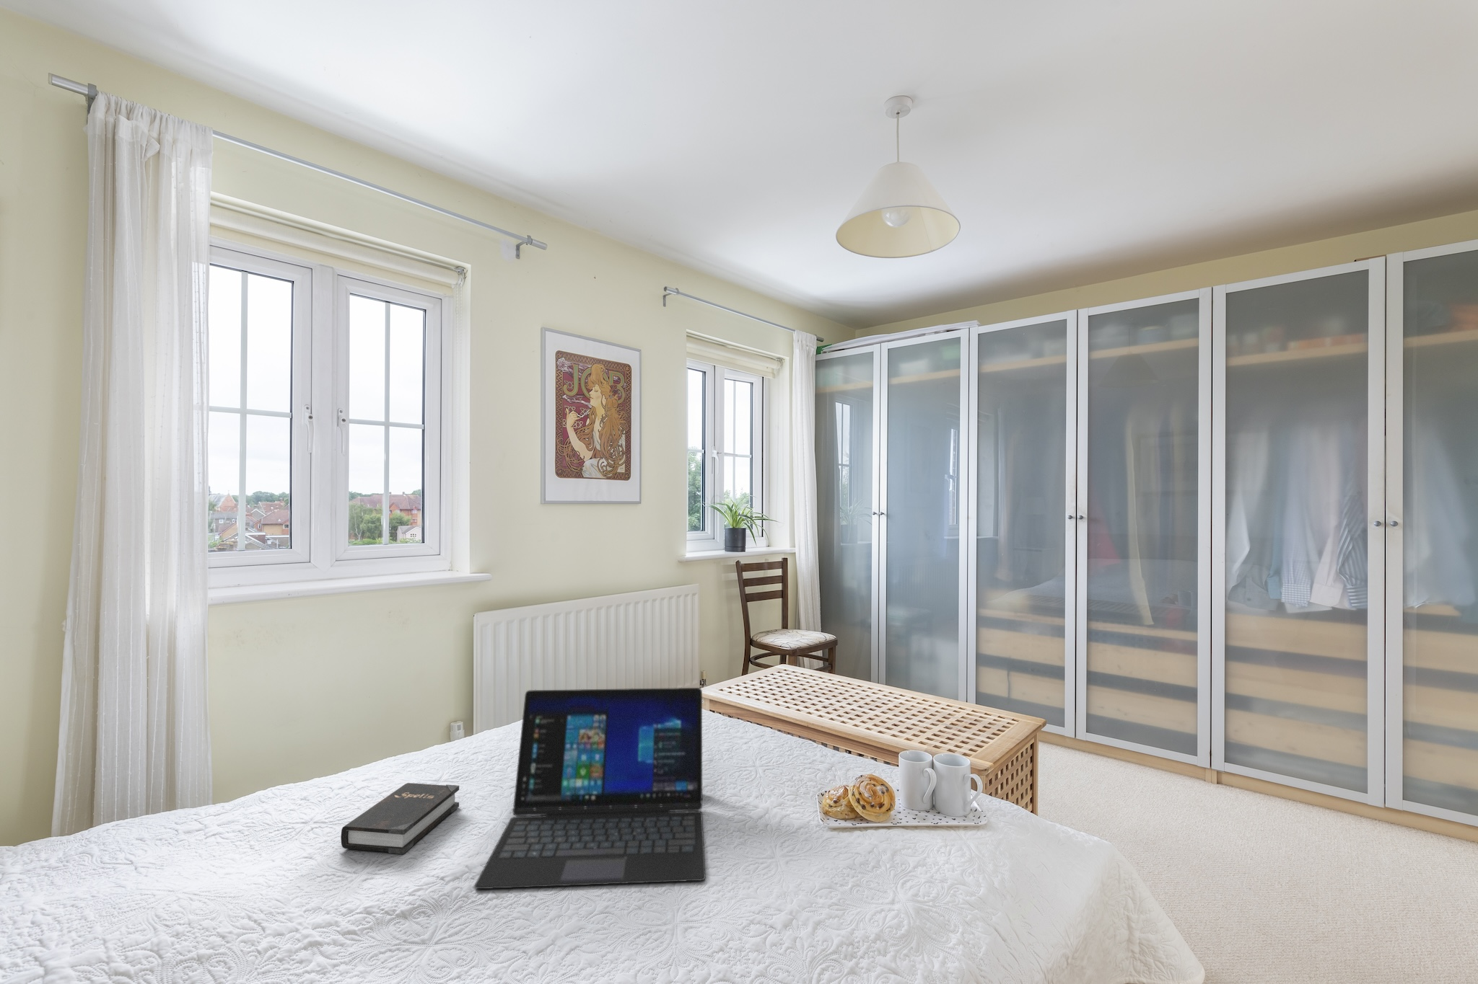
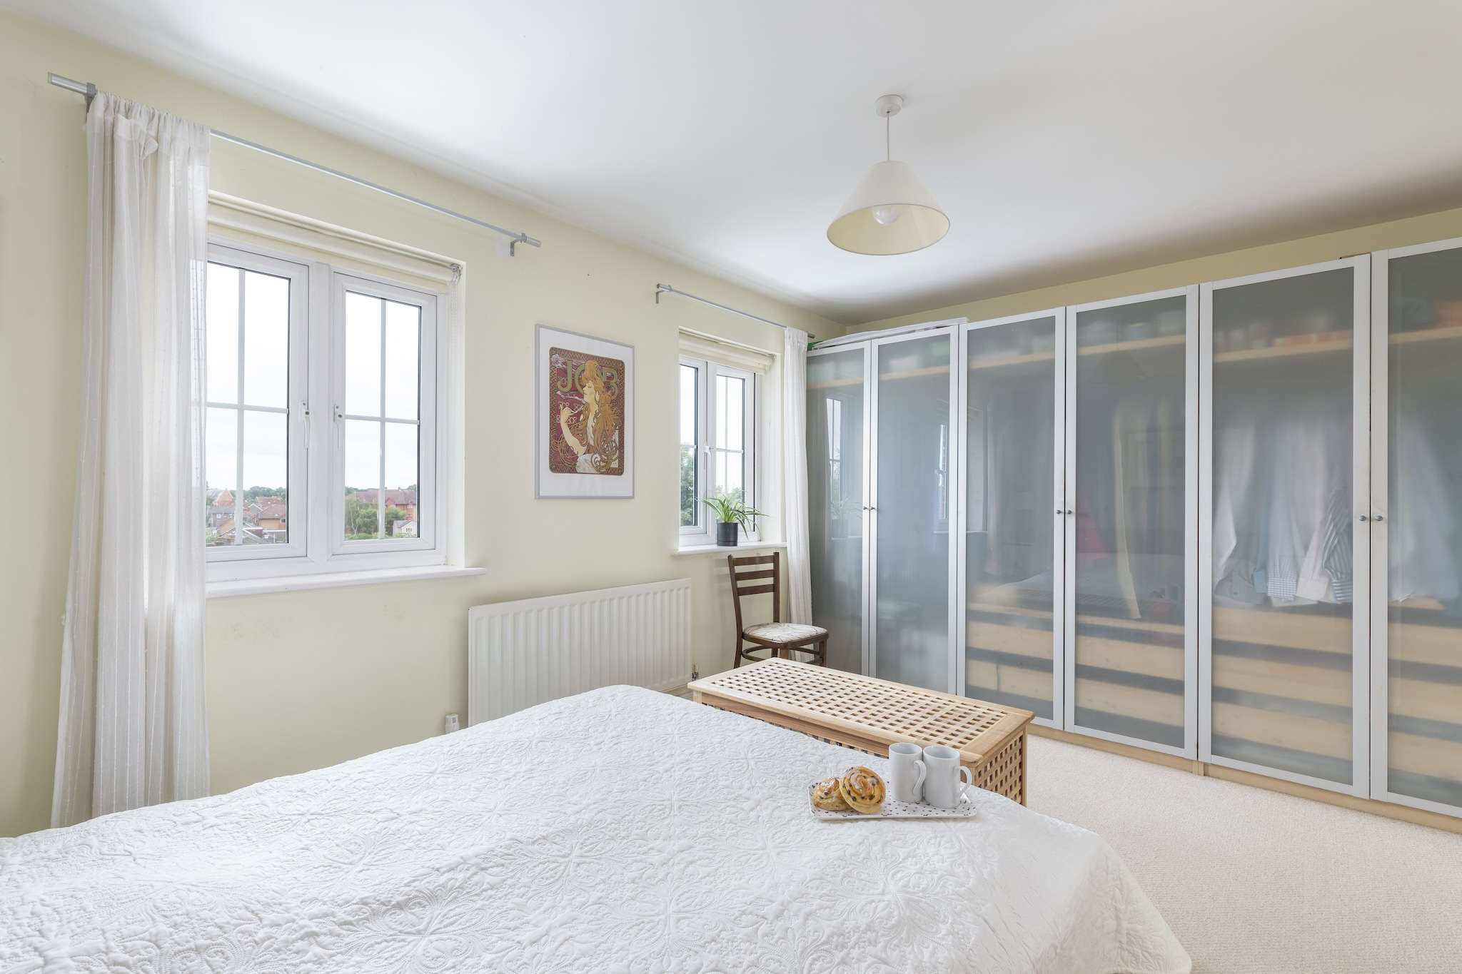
- laptop (604, 773)
- hardback book (403, 815)
